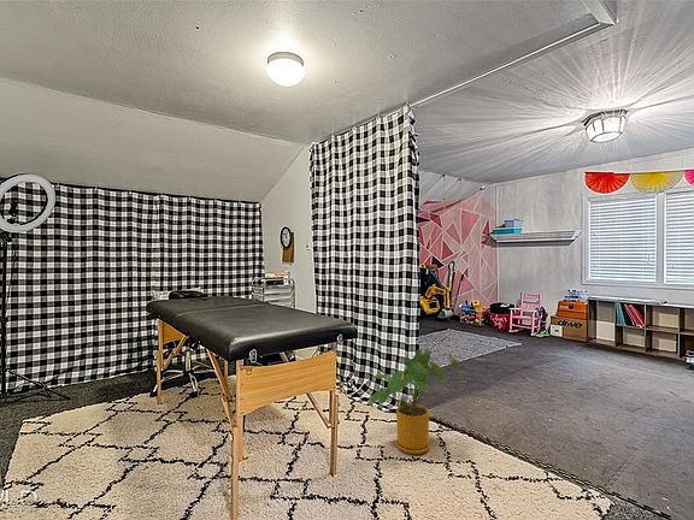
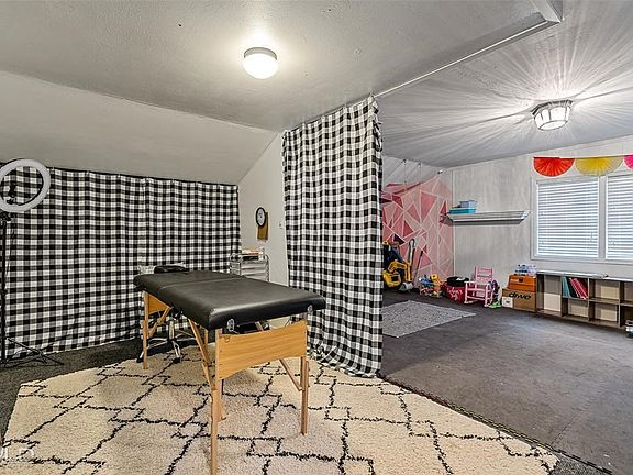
- house plant (412, 398)
